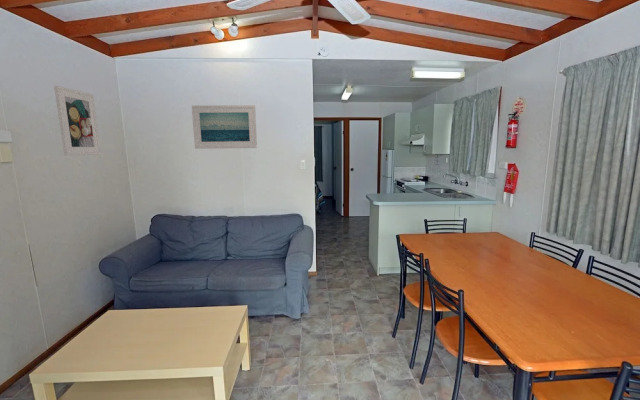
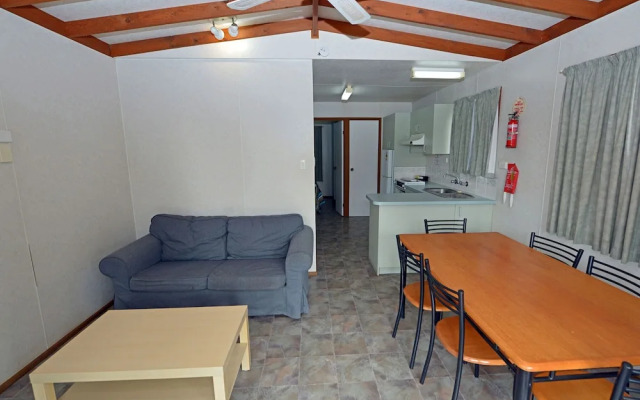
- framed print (79, 123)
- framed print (224, 127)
